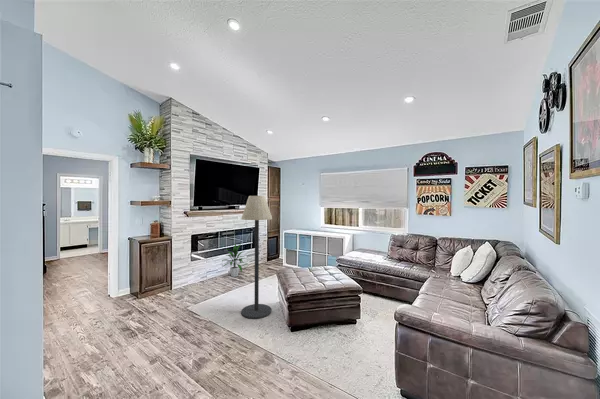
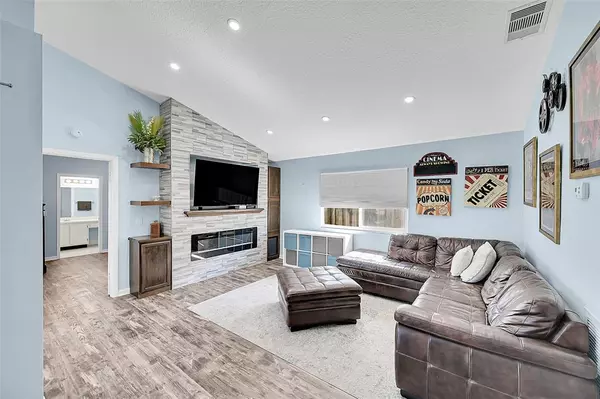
- indoor plant (234, 260)
- floor lamp (256, 253)
